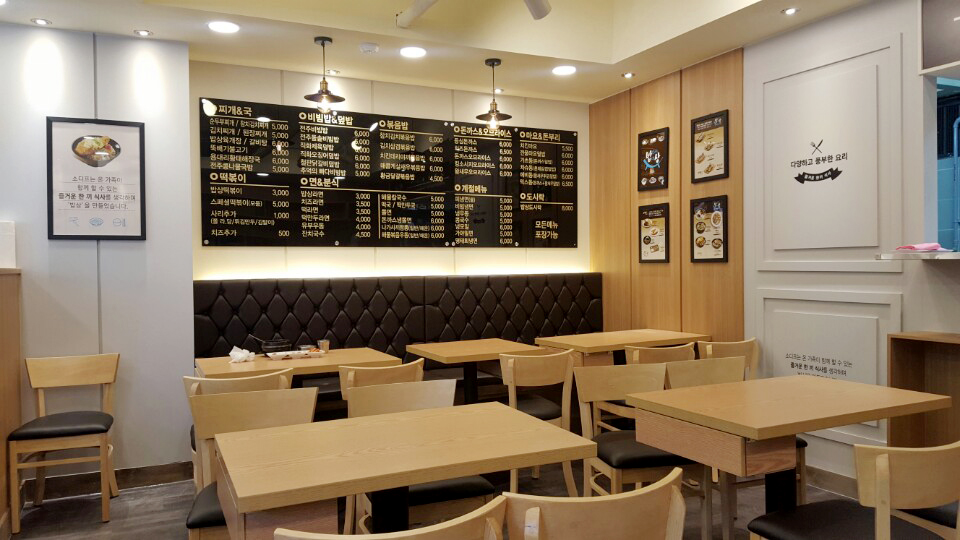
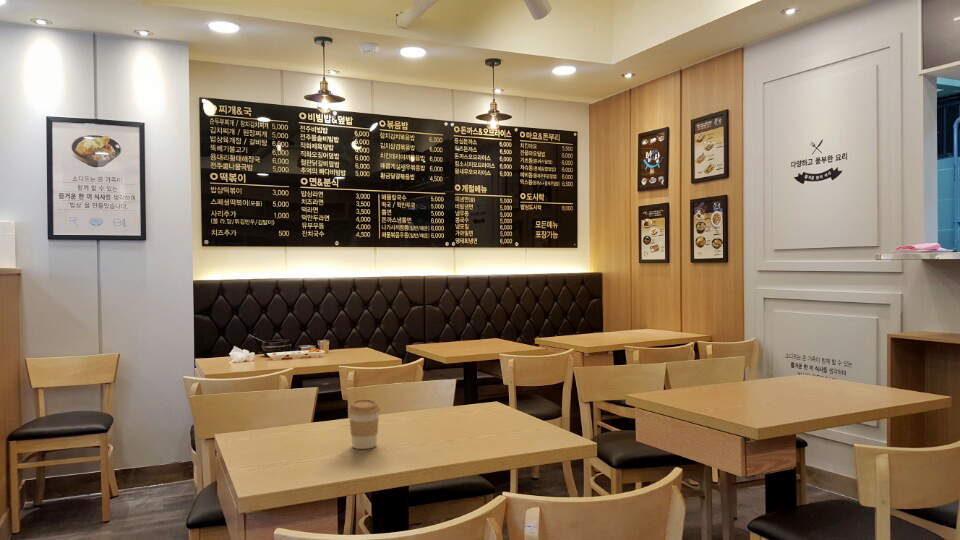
+ coffee cup (364, 423)
